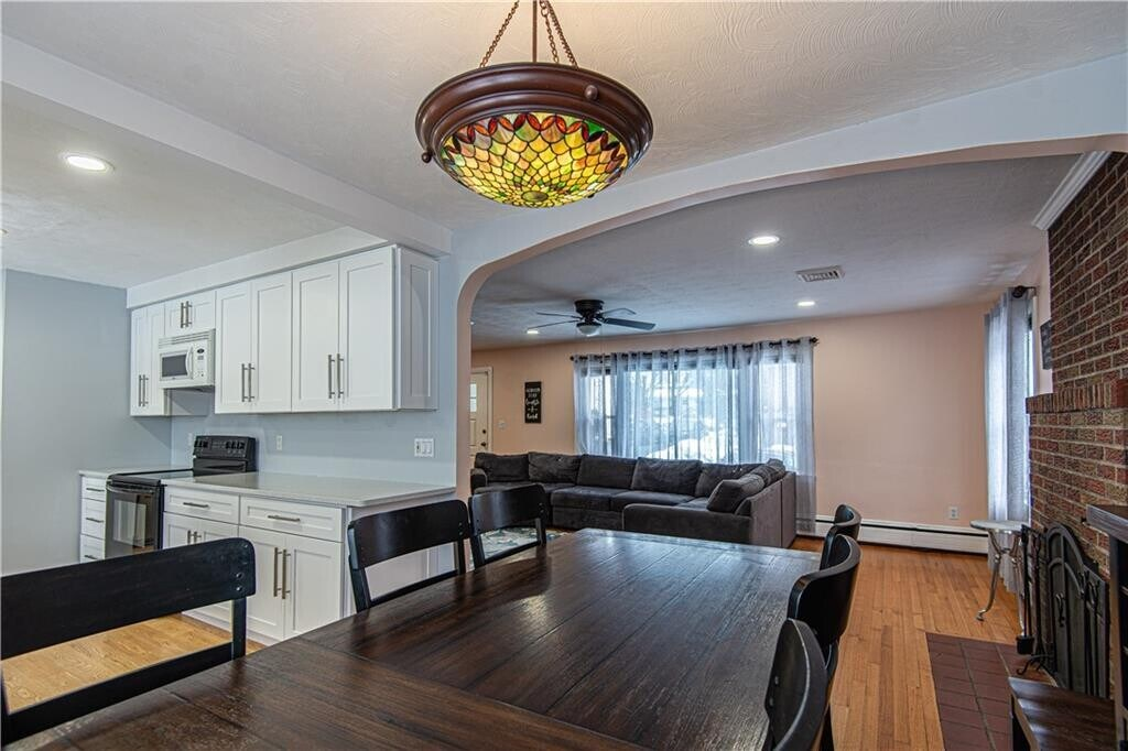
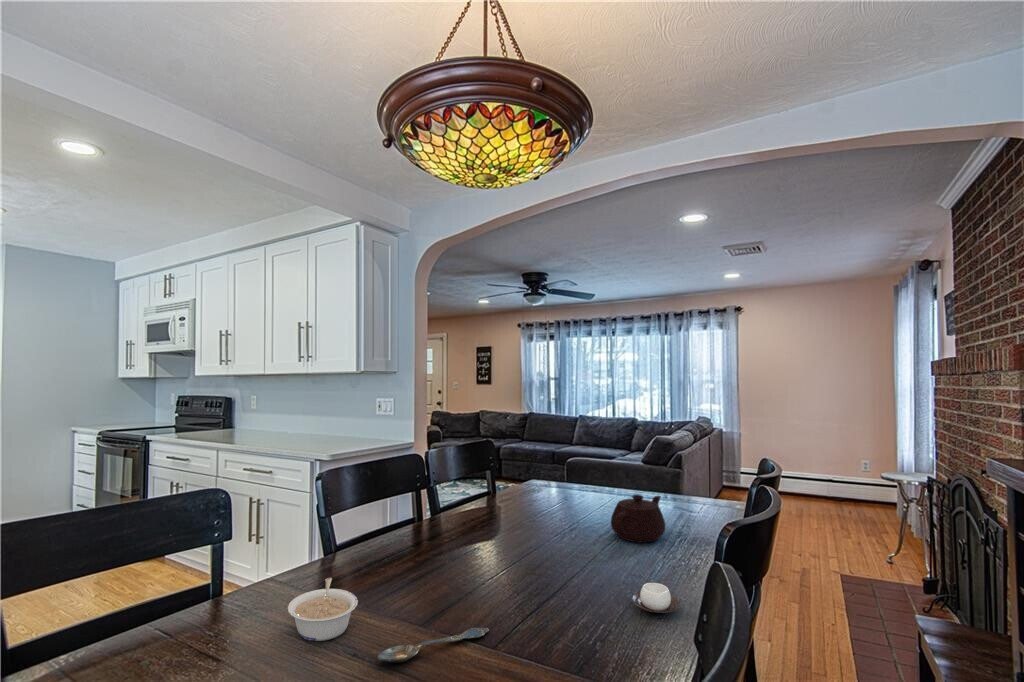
+ spoon (436, 642)
+ teapot (639, 515)
+ cup (655, 598)
+ legume (321, 612)
